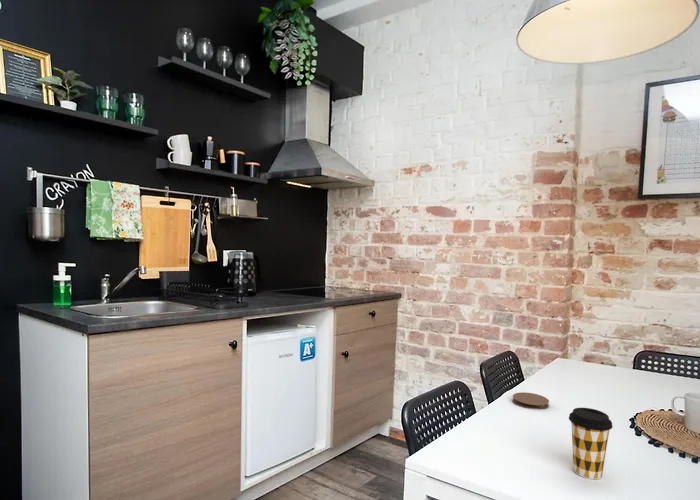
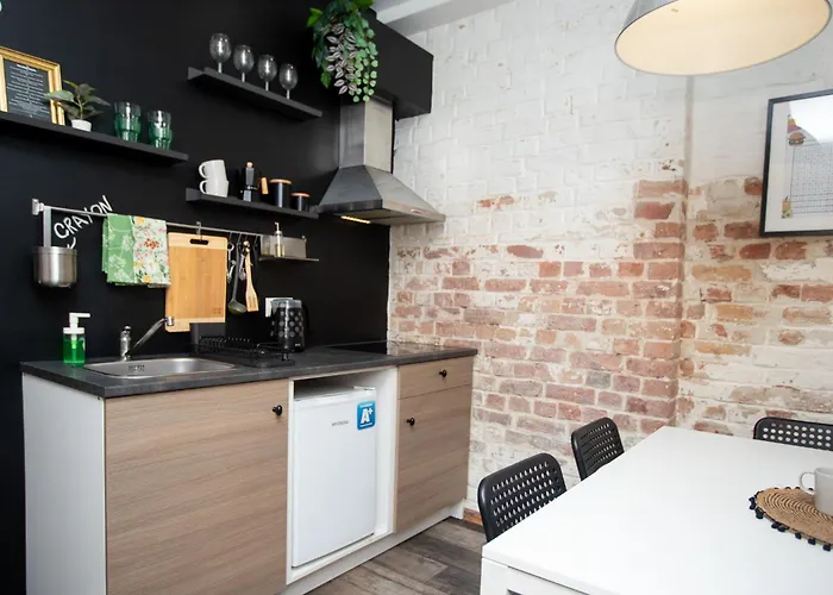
- coaster (530, 400)
- coffee cup (589, 443)
